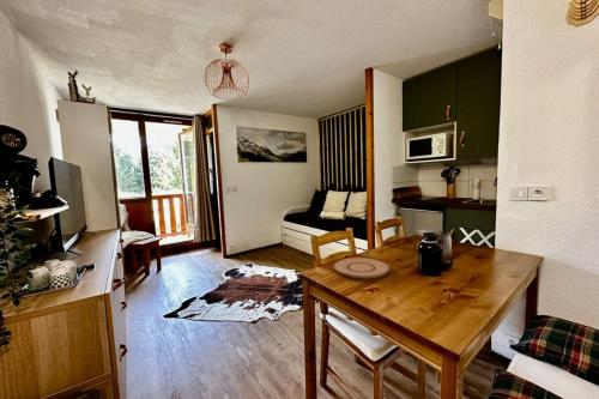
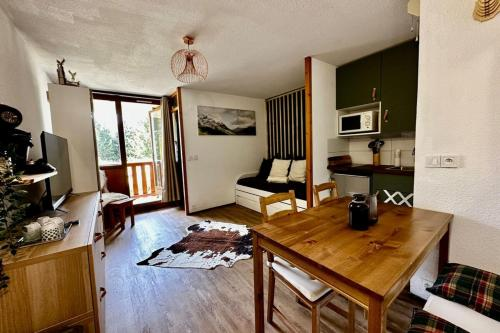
- plate (361, 267)
